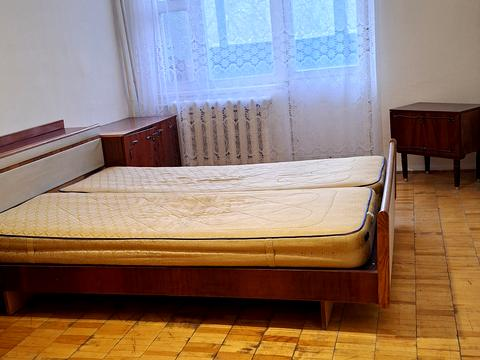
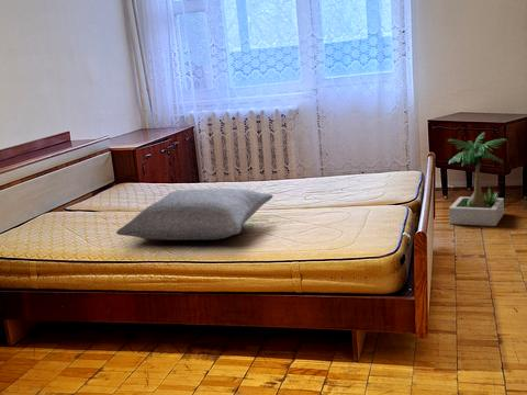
+ pillow (199, 213)
+ potted plant (479, 177)
